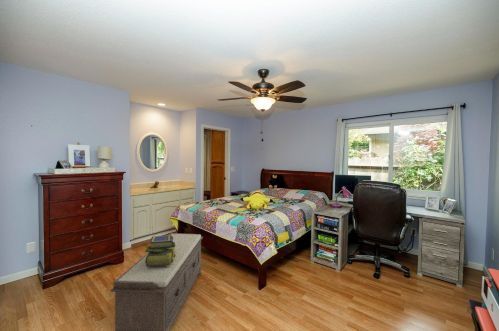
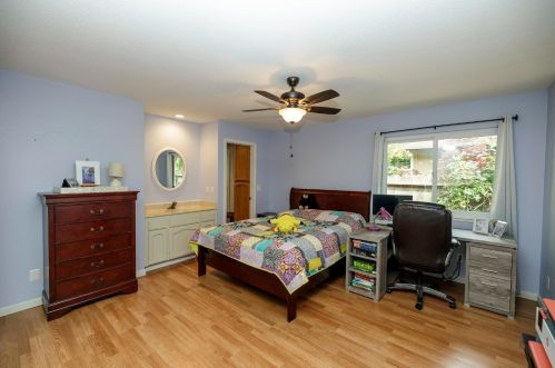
- bench (168, 276)
- stack of books (161, 248)
